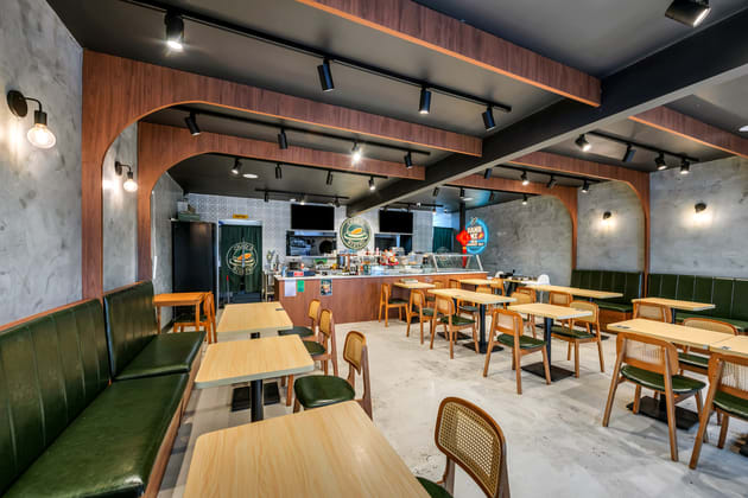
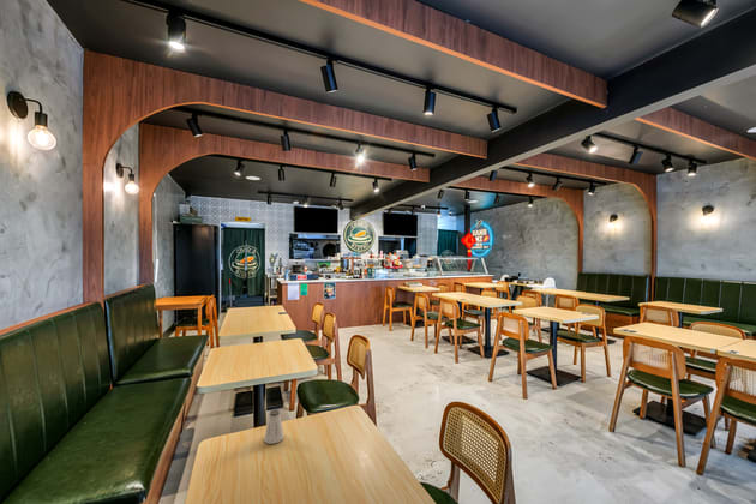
+ saltshaker (274, 424)
